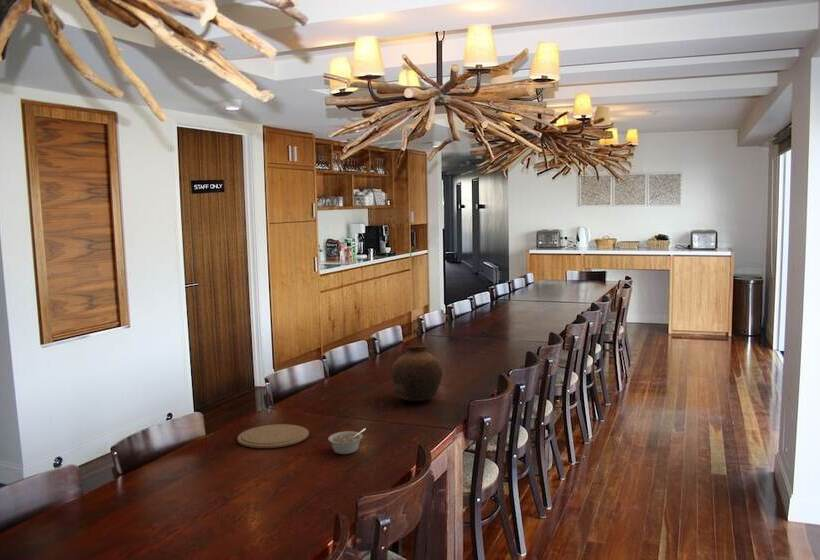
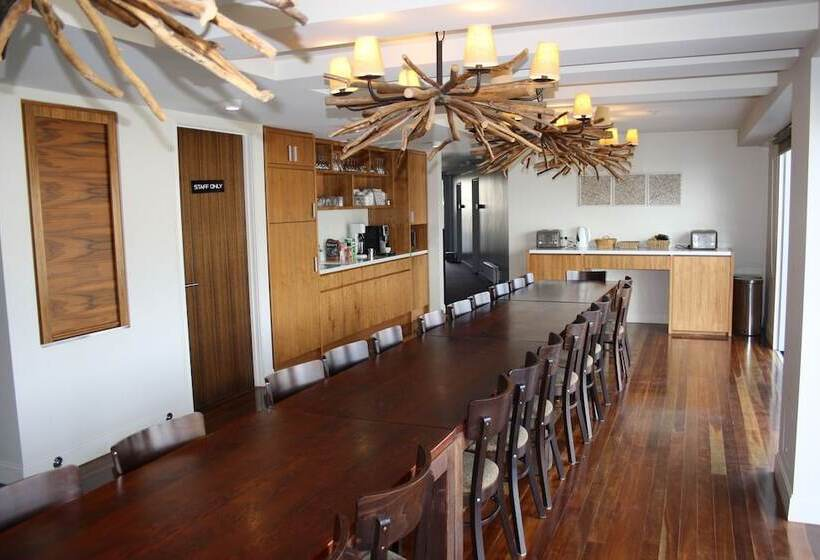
- legume (346, 441)
- pottery (416, 372)
- plate (273, 435)
